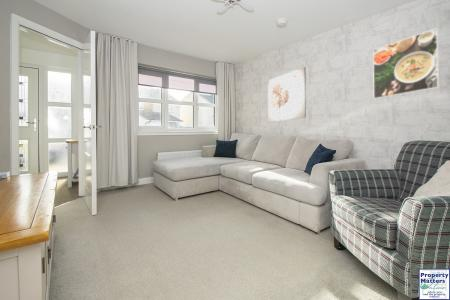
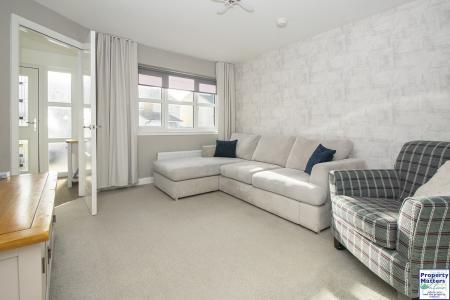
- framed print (403, 66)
- wall art (285, 97)
